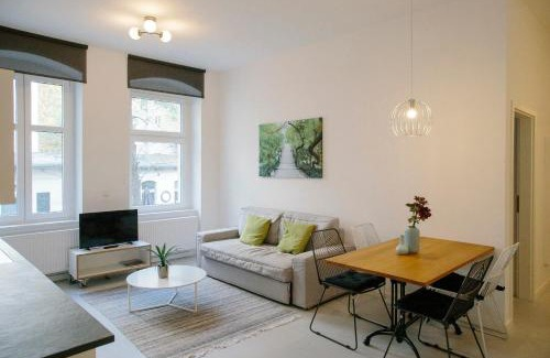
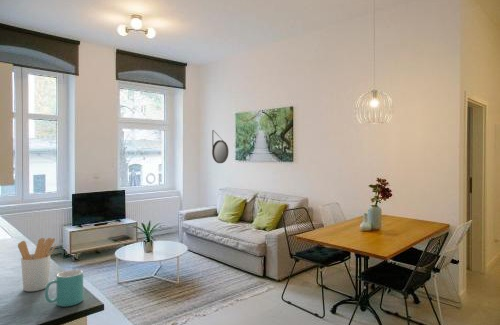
+ mug (64, 288)
+ home mirror (219, 146)
+ utensil holder (39, 262)
